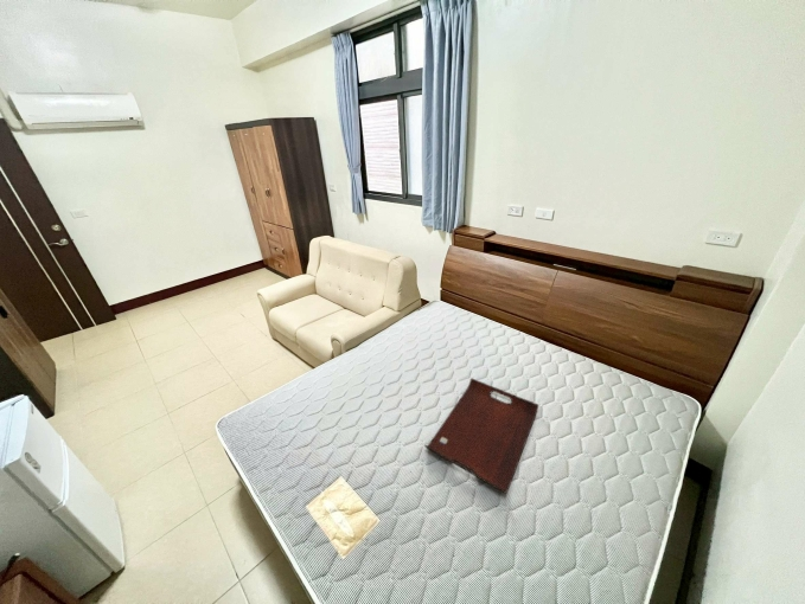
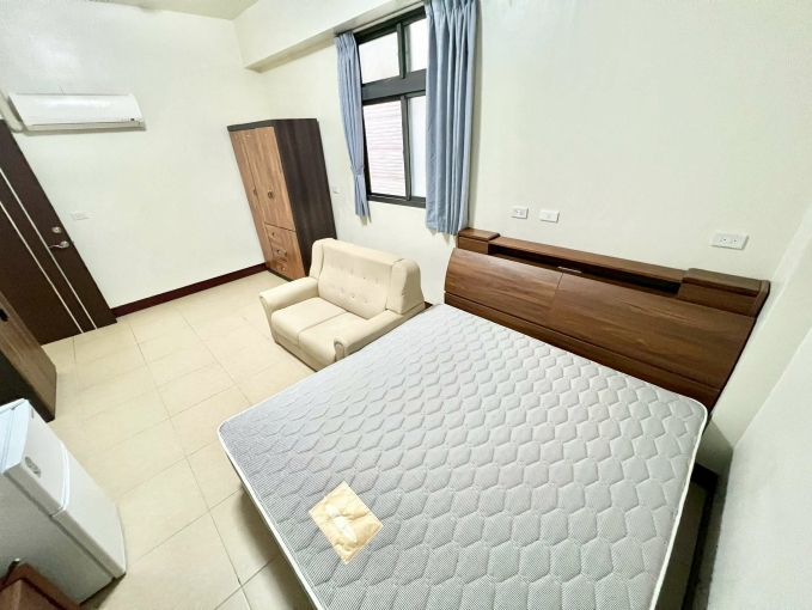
- serving tray (484, 426)
